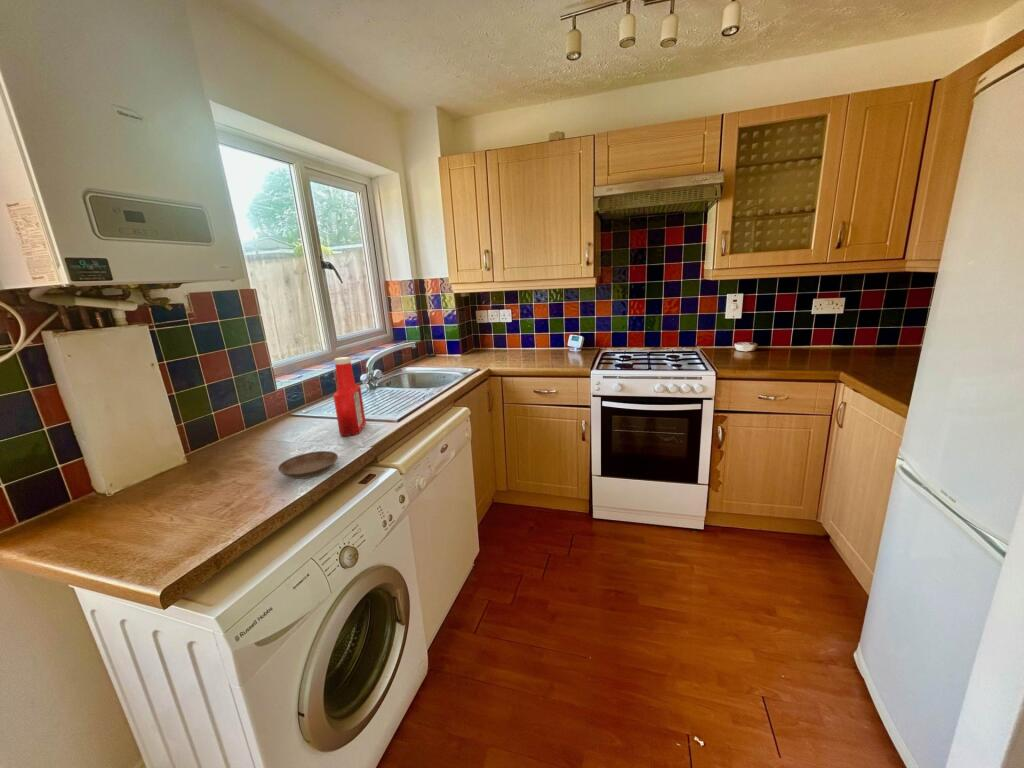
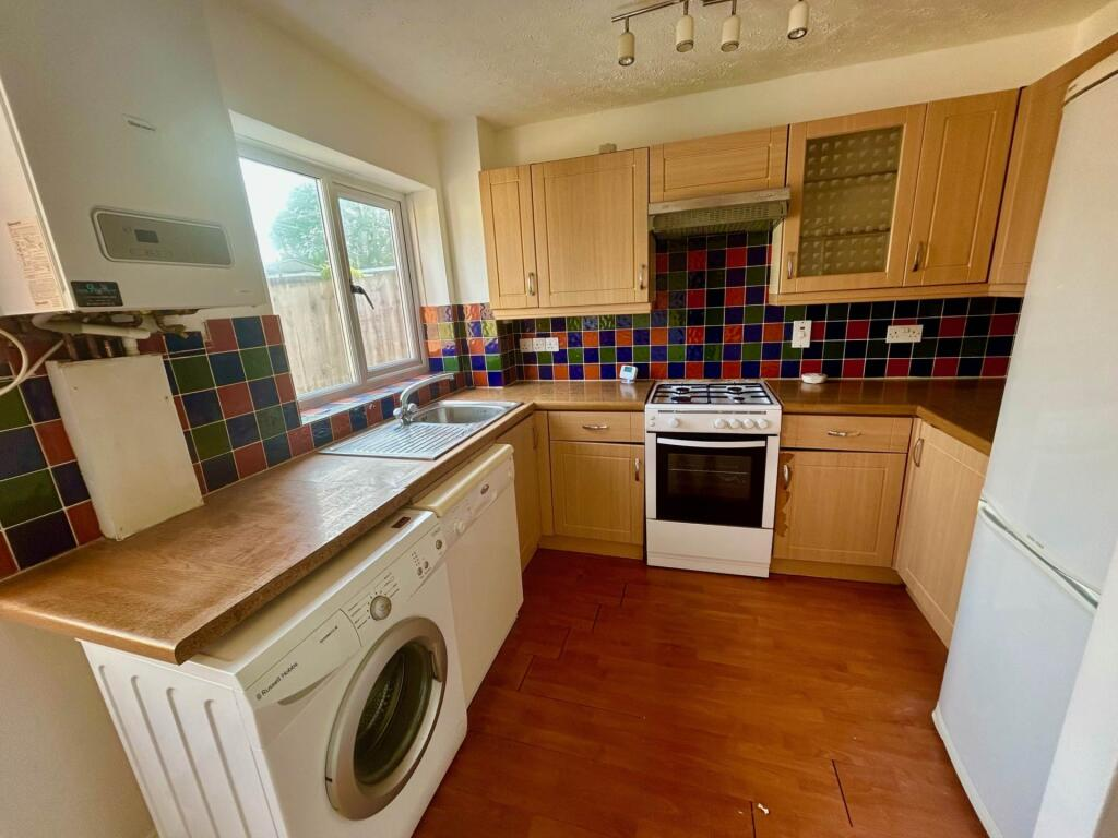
- soap bottle (347, 394)
- saucer (309, 465)
